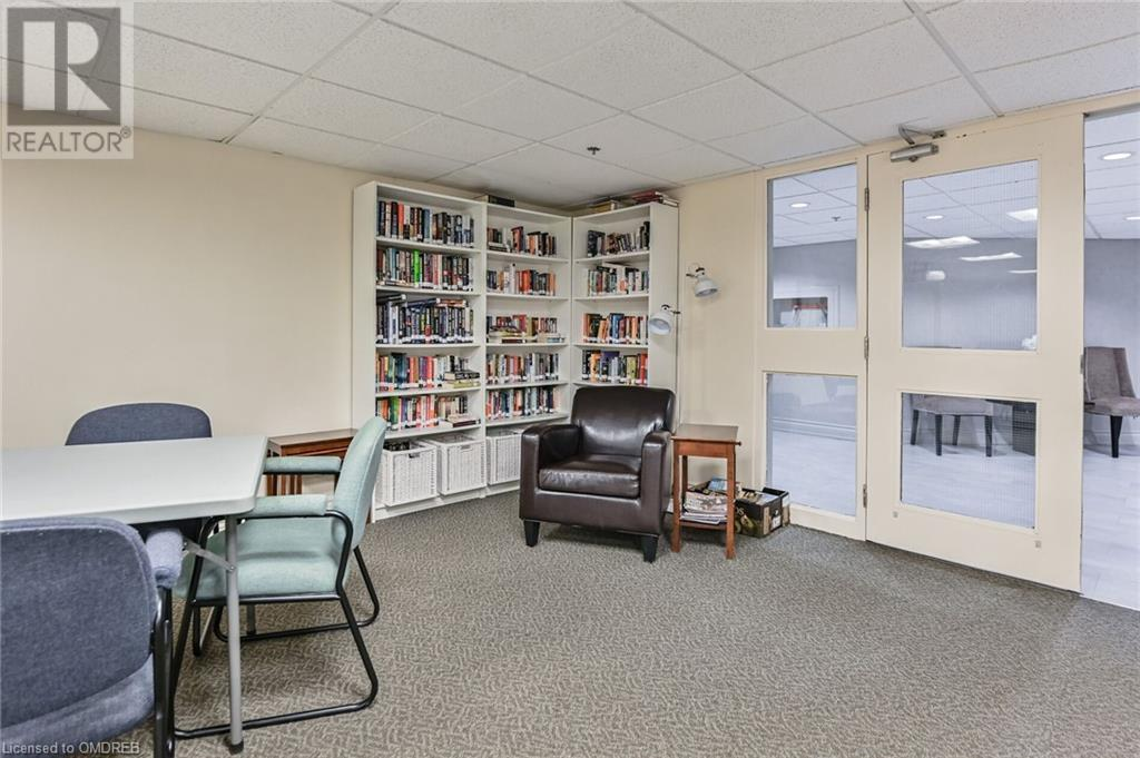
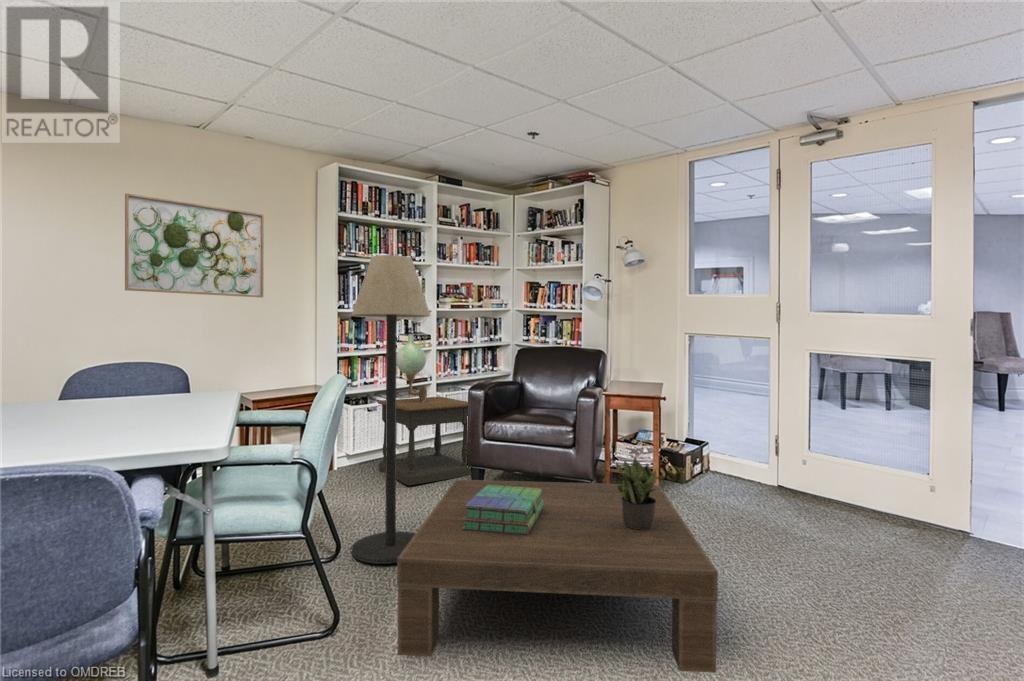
+ potted plant (641, 488)
+ floor lamp (391, 403)
+ wall art (199, 249)
+ coffee table (554, 552)
+ wall lamp (410, 367)
+ side table (434, 439)
+ stack of books (505, 507)
